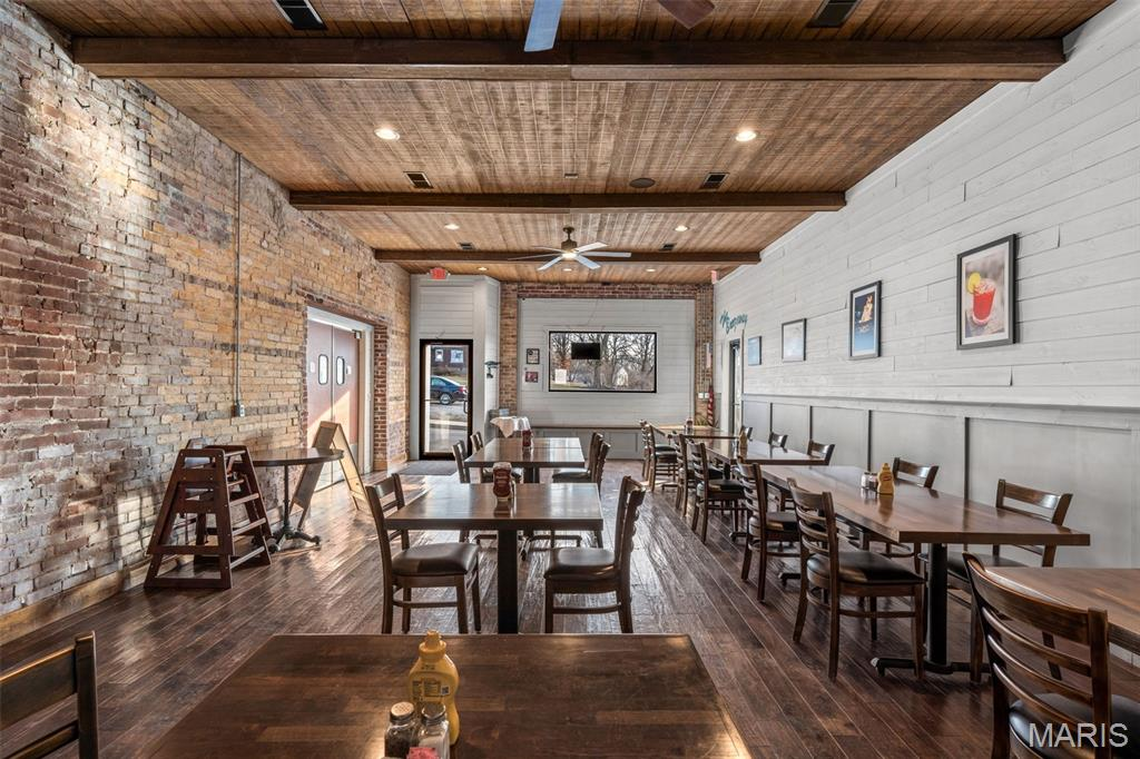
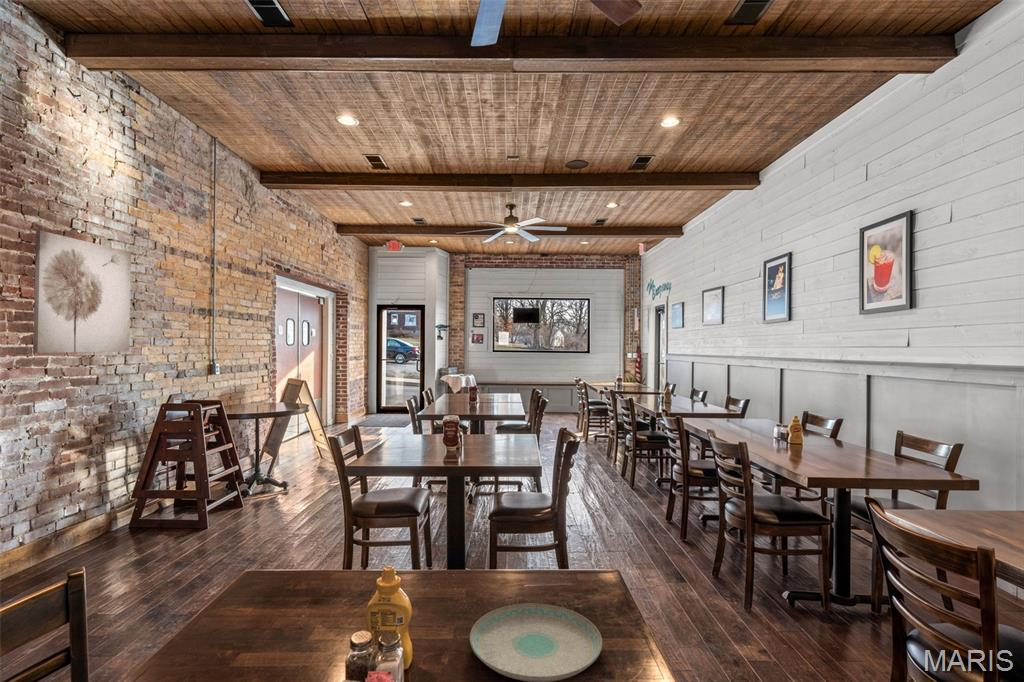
+ wall art (87, 297)
+ plate (535, 640)
